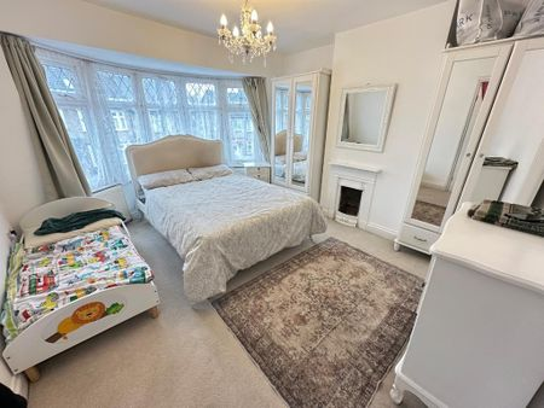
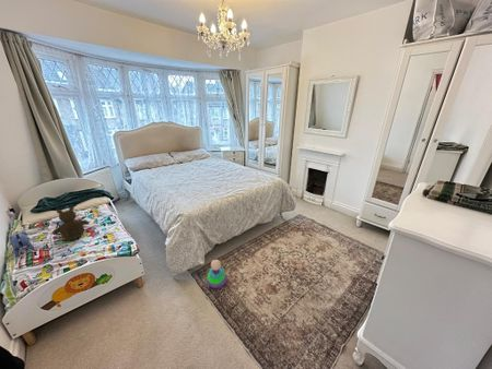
+ plush toy (20, 241)
+ stacking toy (216, 271)
+ teddy bear (69, 222)
